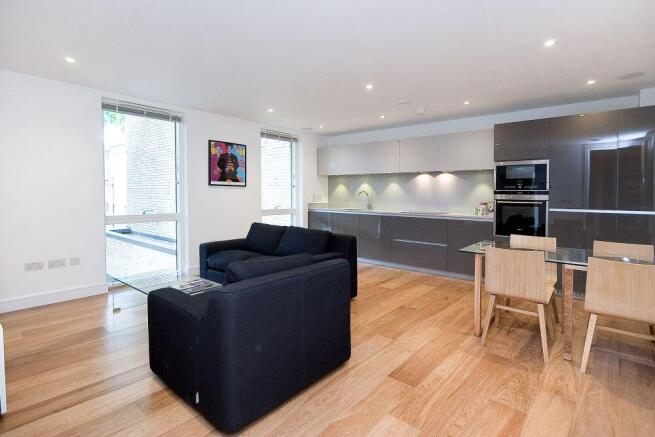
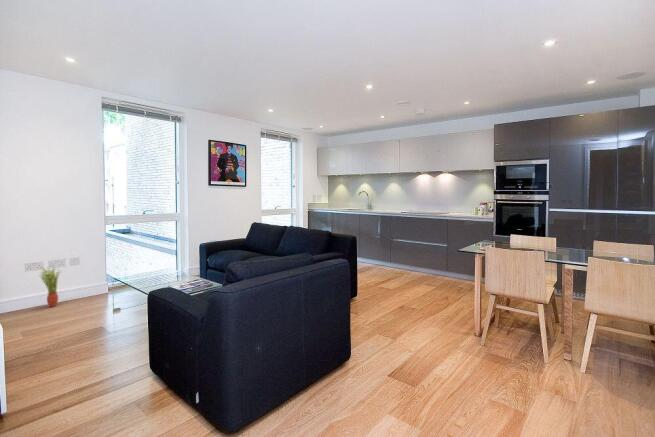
+ potted plant (50, 286)
